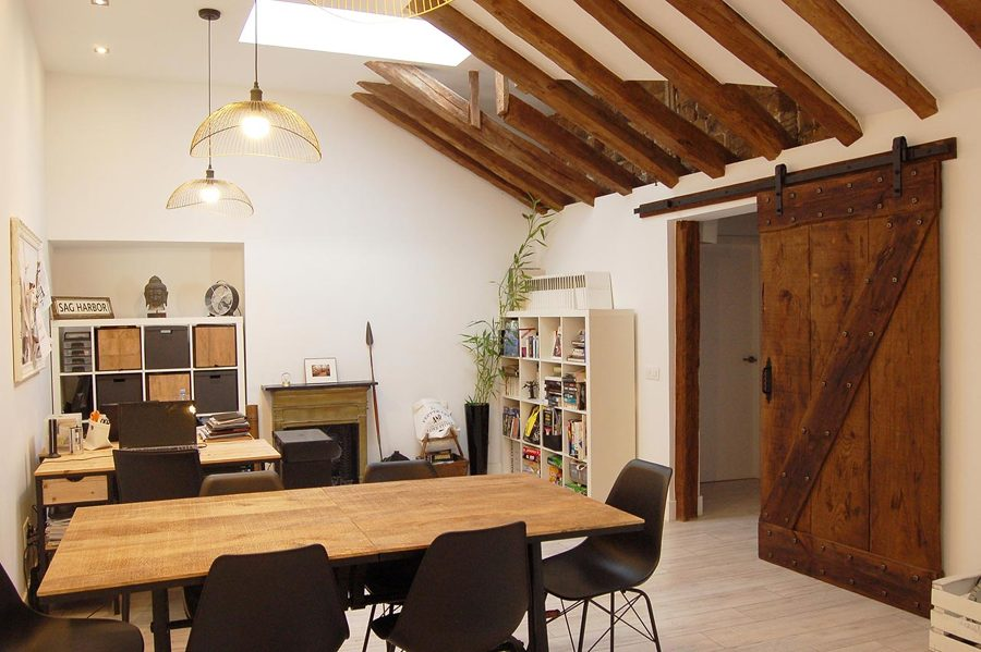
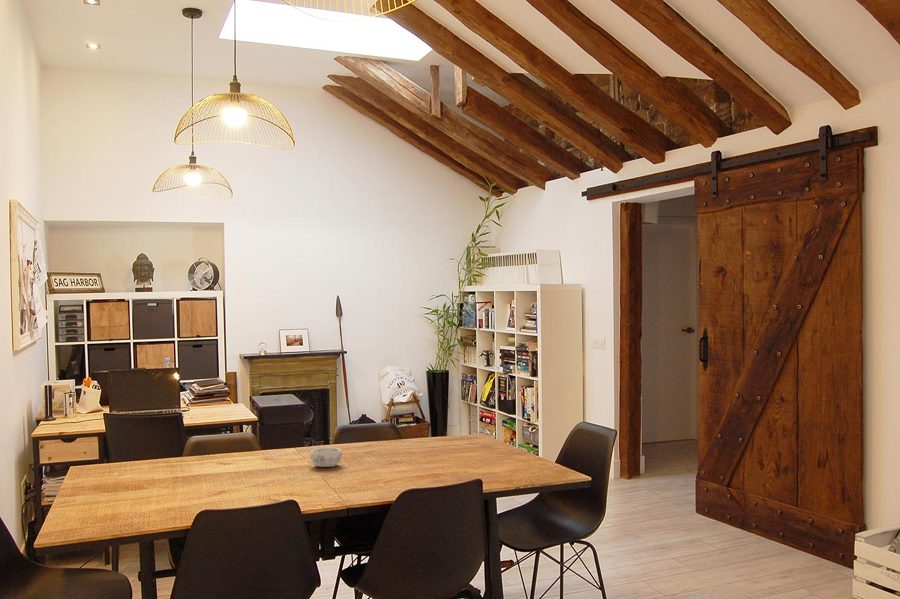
+ decorative bowl (325, 457)
